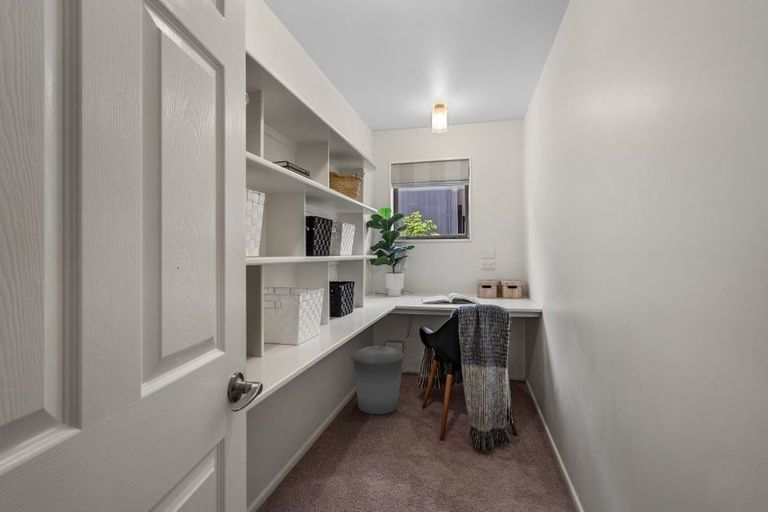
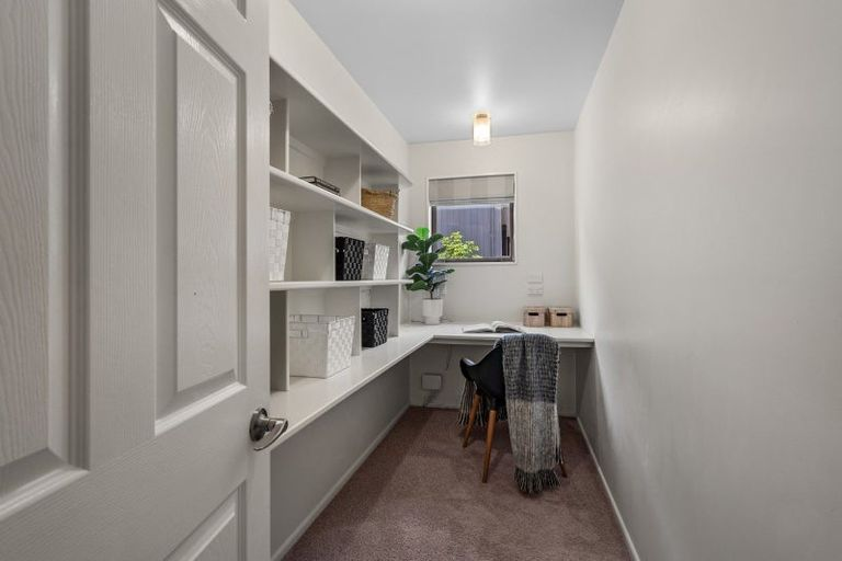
- trash can (378, 375)
